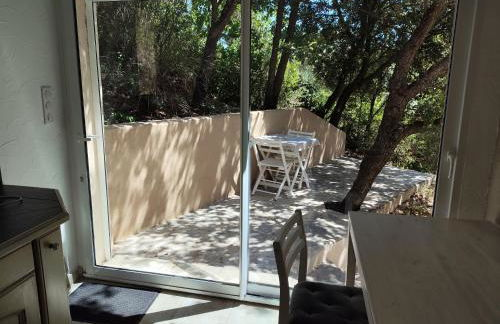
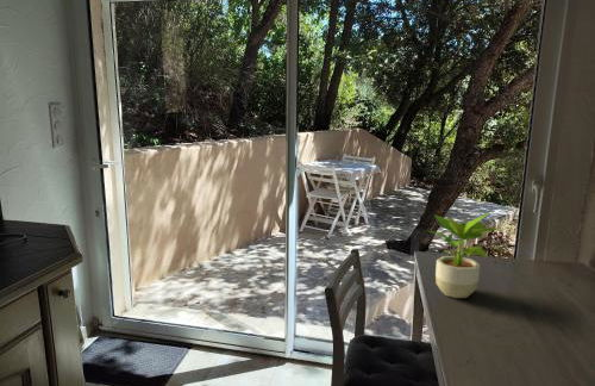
+ potted plant (464, 250)
